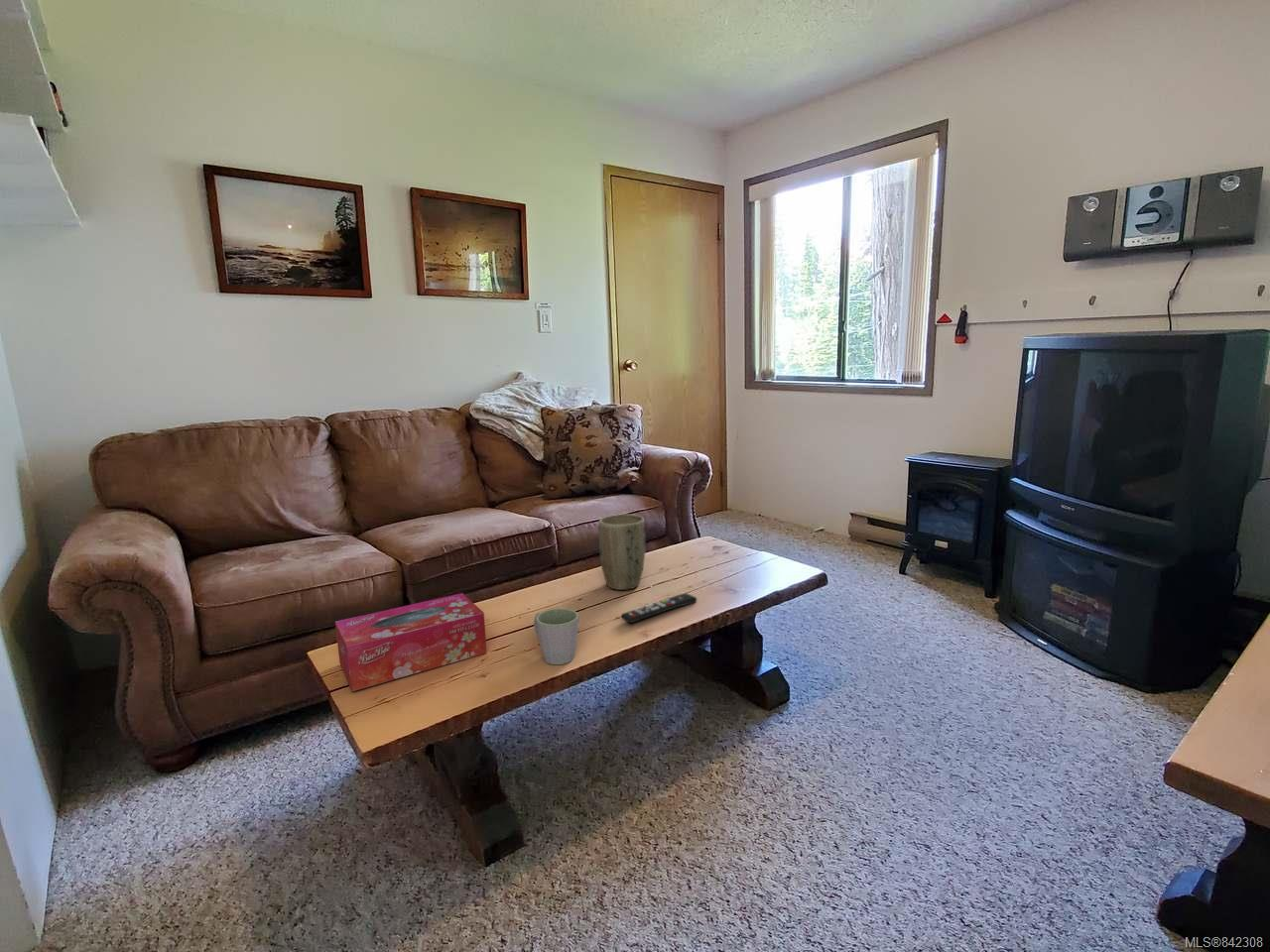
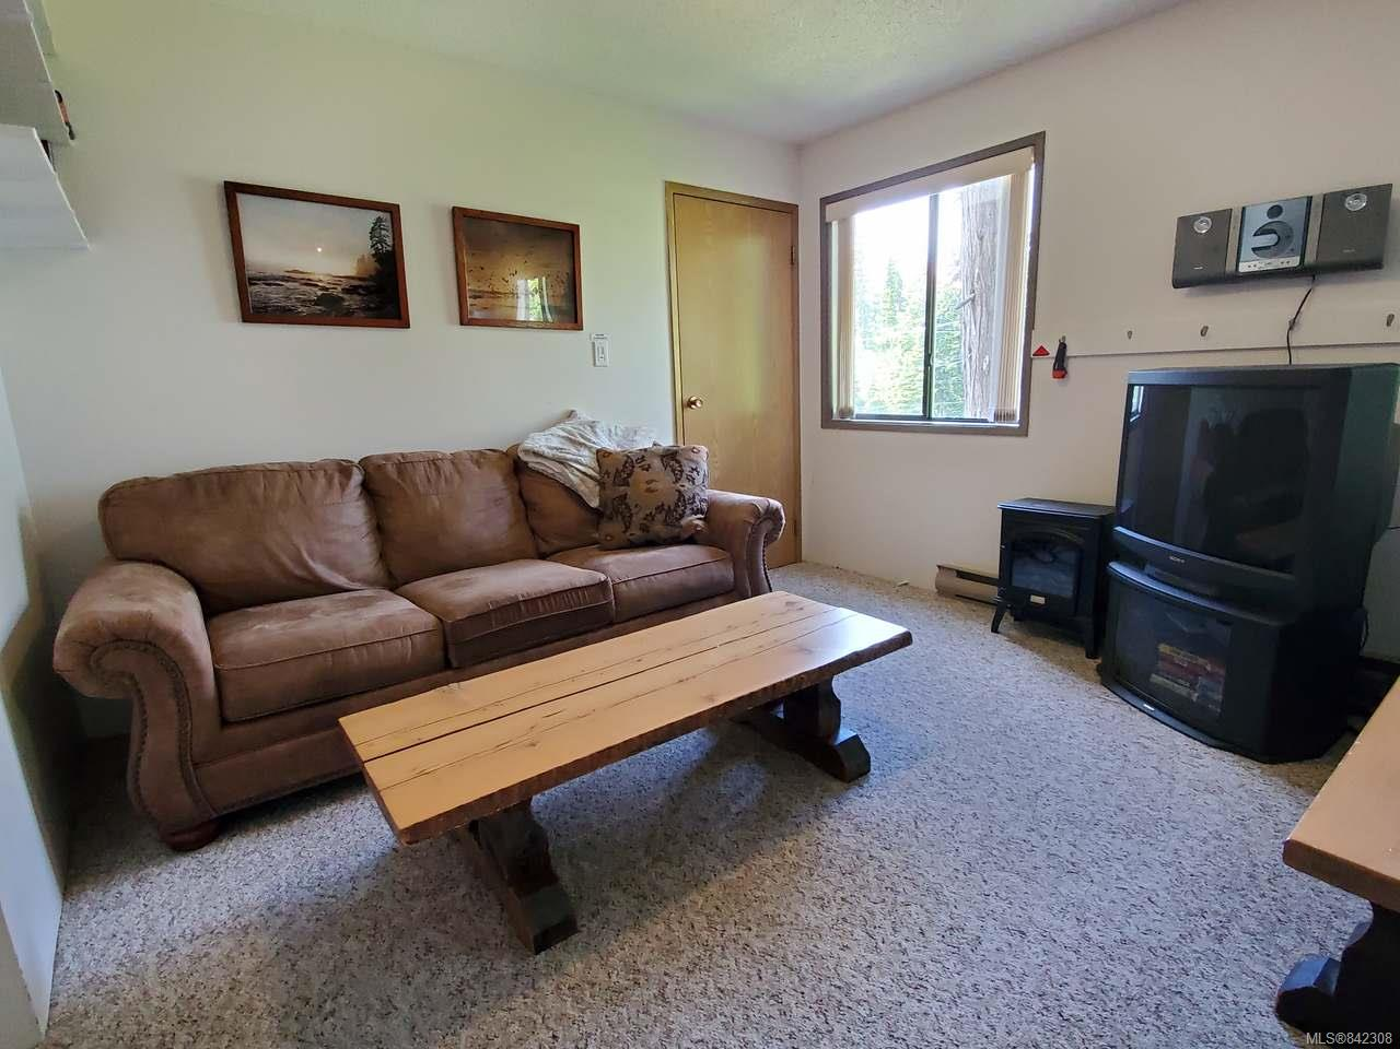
- mug (553, 635)
- tissue box (412, 638)
- plant pot (622, 551)
- remote control (660, 607)
